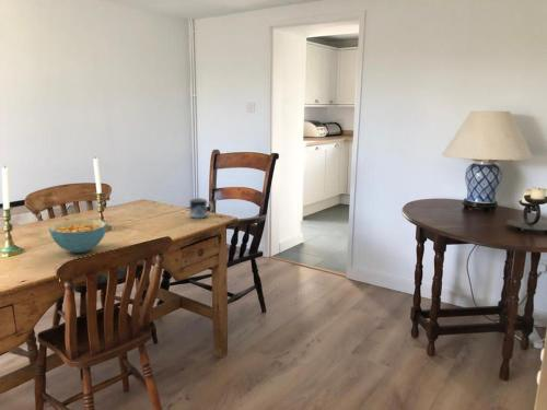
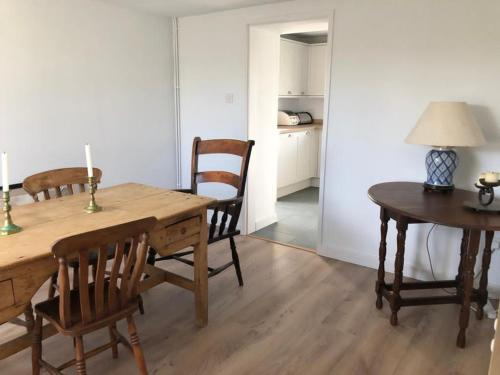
- cereal bowl (79, 237)
- mug (201, 208)
